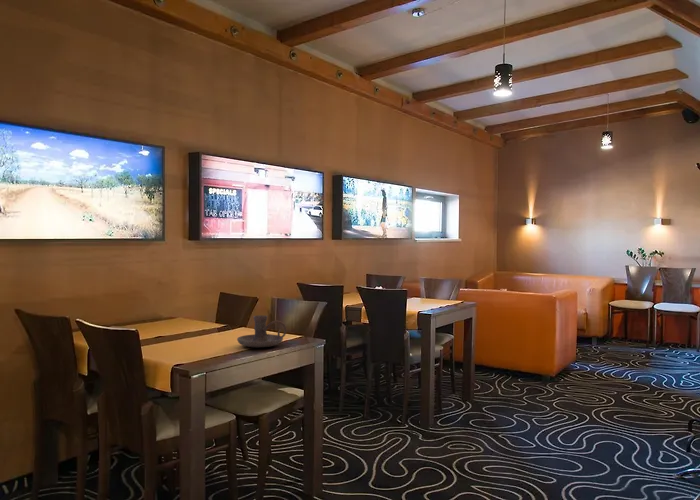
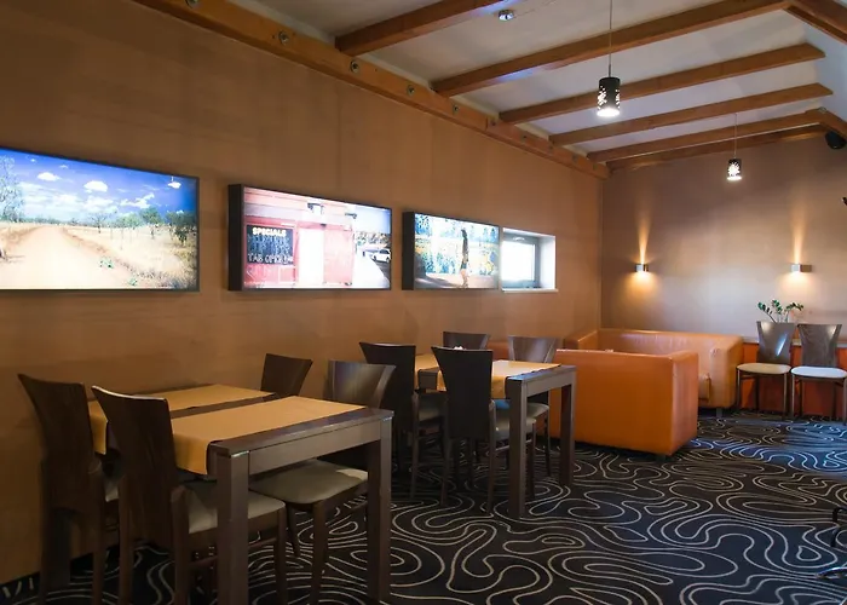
- candle holder (264, 330)
